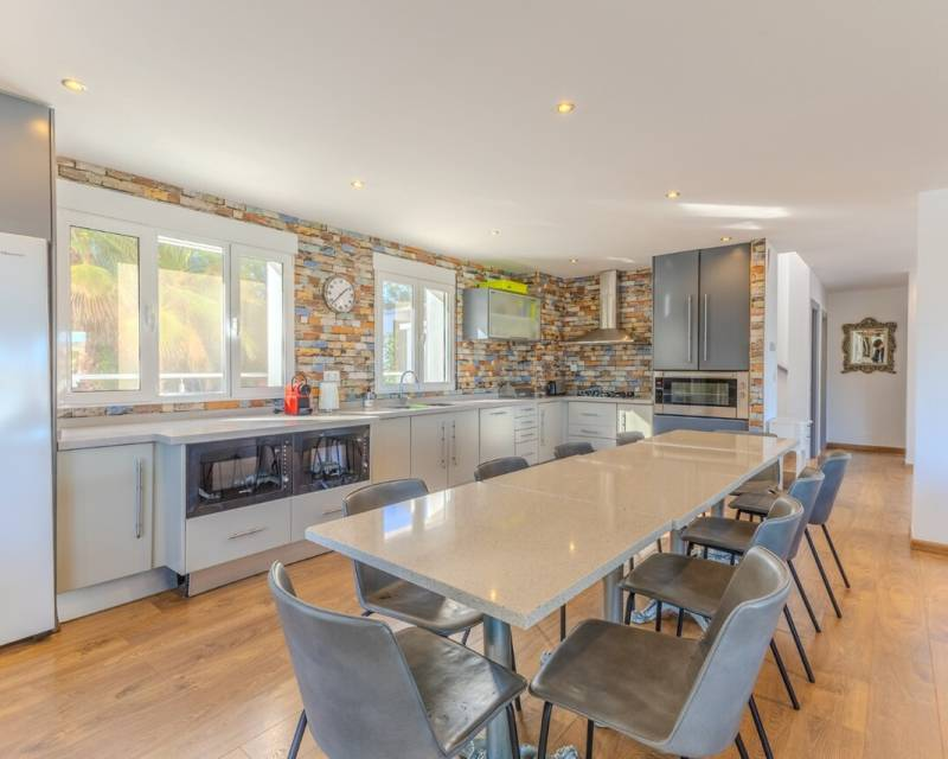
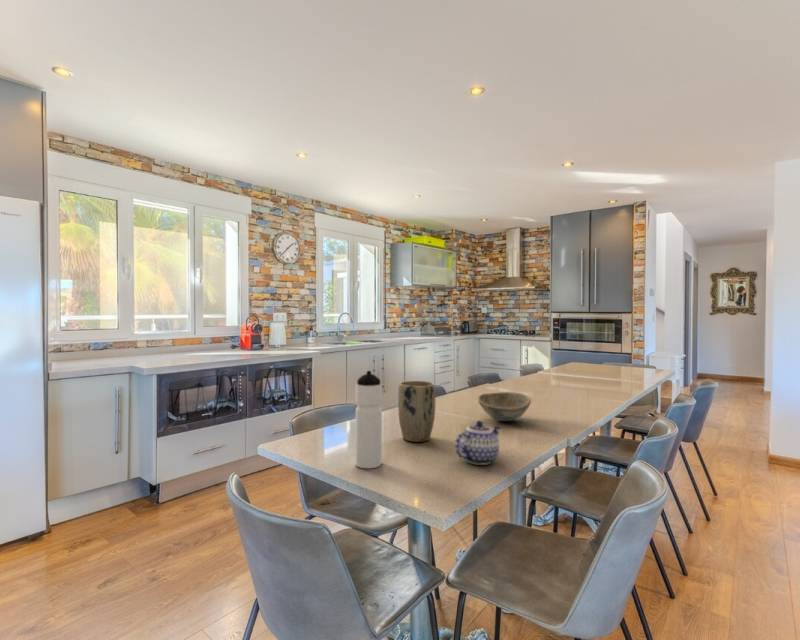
+ plant pot (416, 410)
+ teapot (478, 440)
+ bowl (503, 408)
+ water bottle (368, 417)
